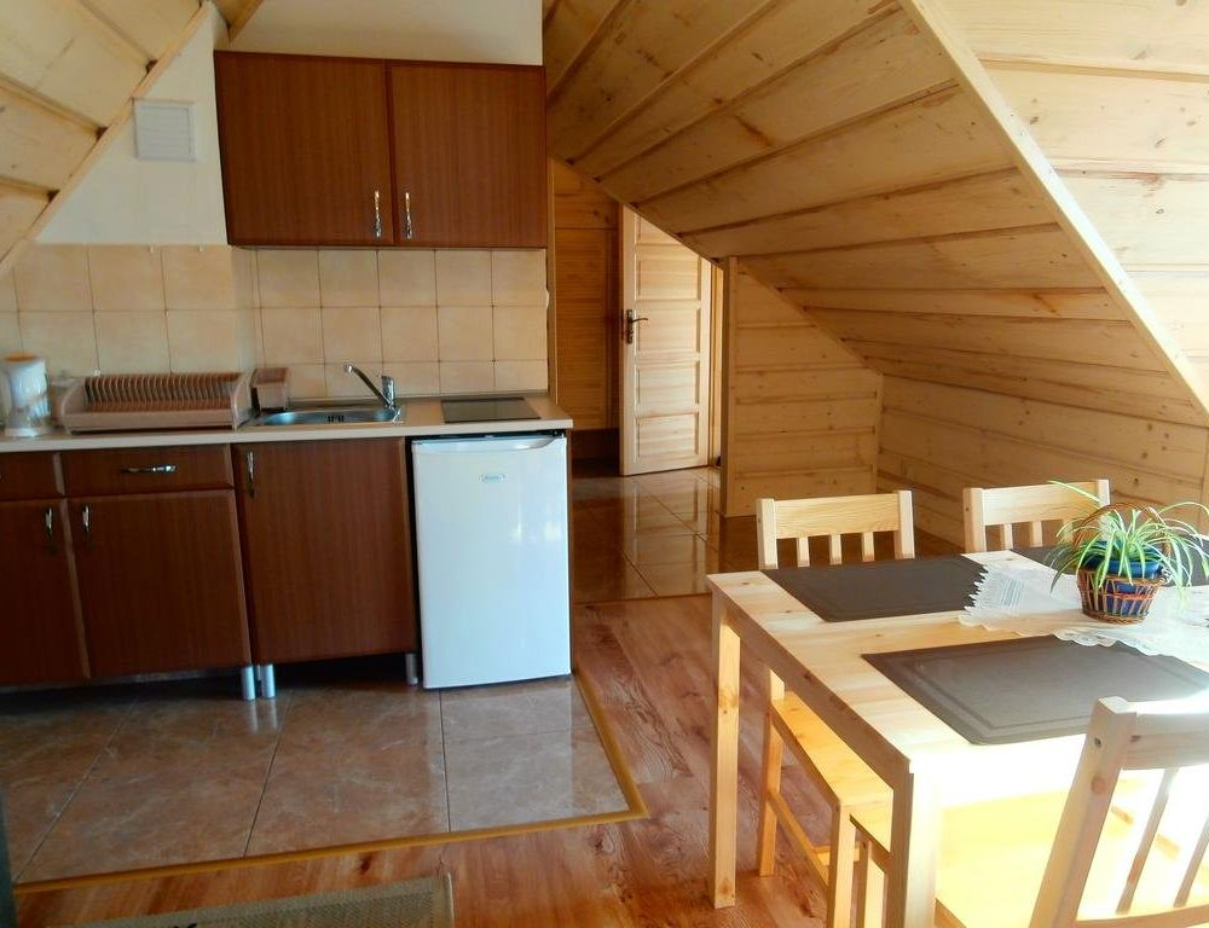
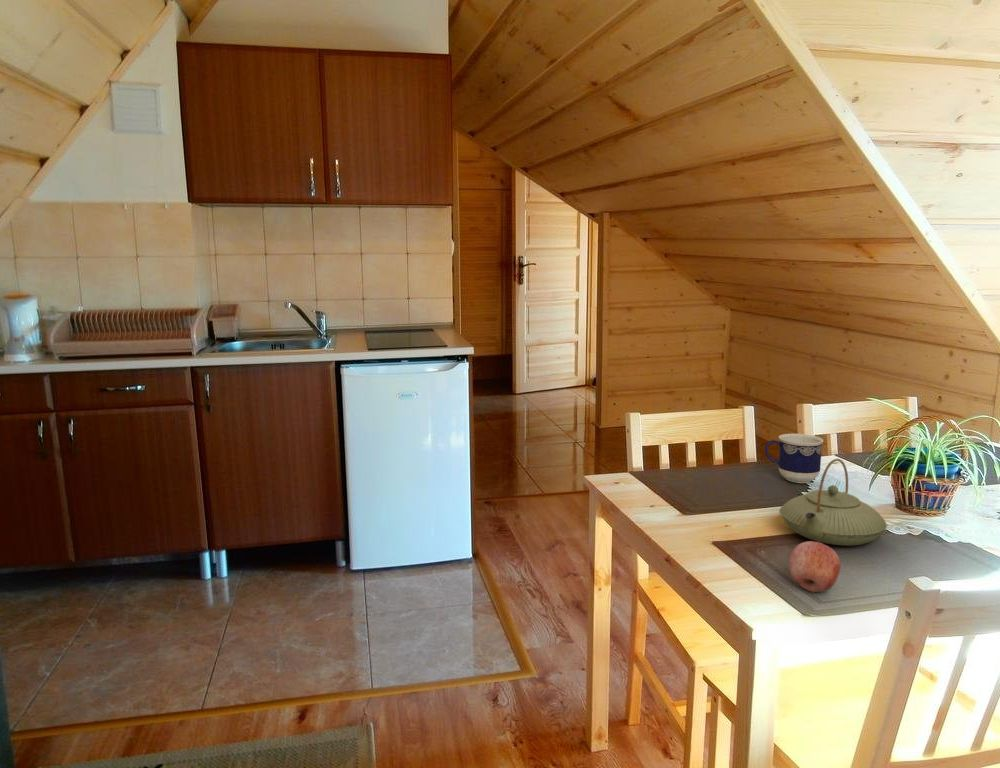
+ fruit (814, 566)
+ teapot (830, 498)
+ cup (792, 458)
